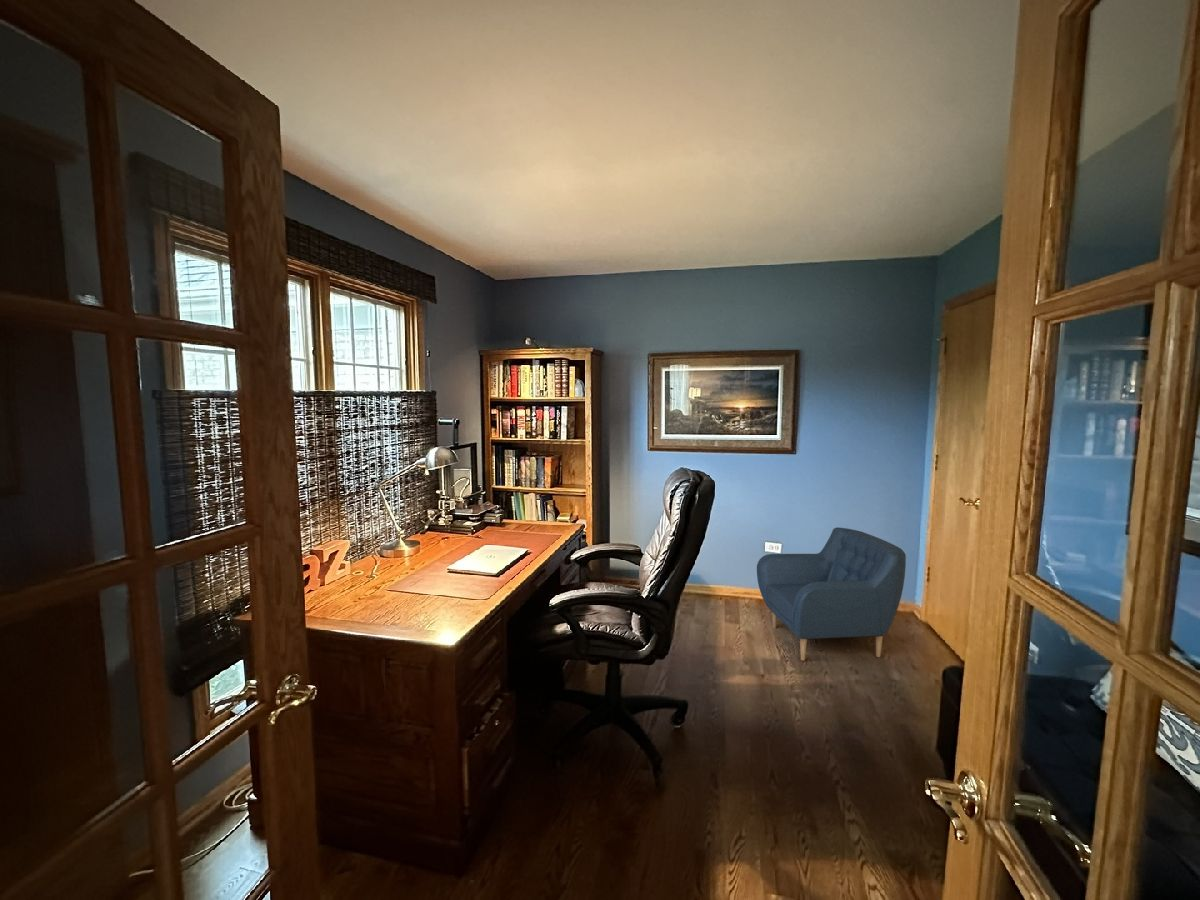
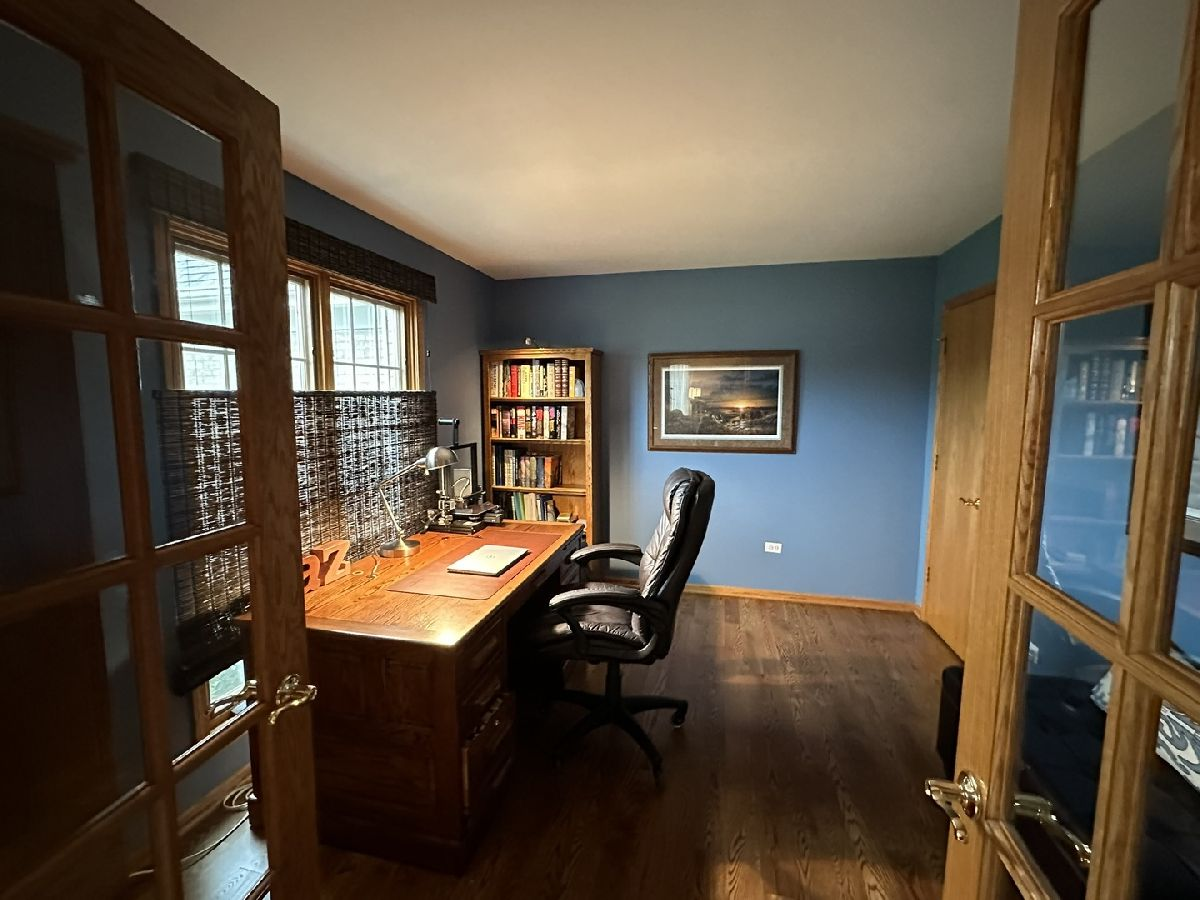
- armchair (821, 590)
